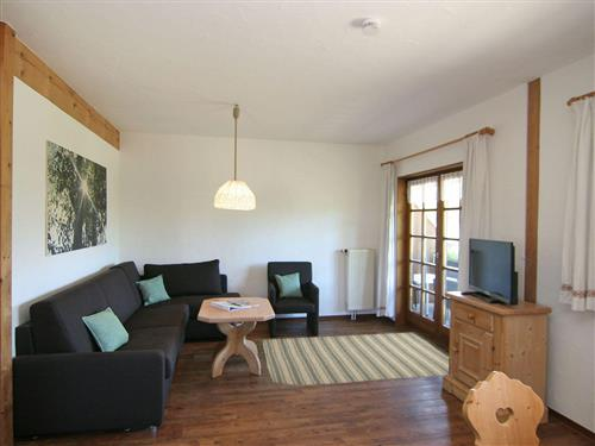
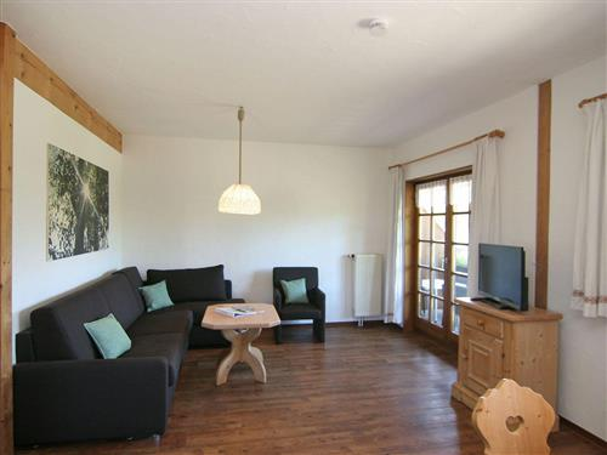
- rug (356, 354)
